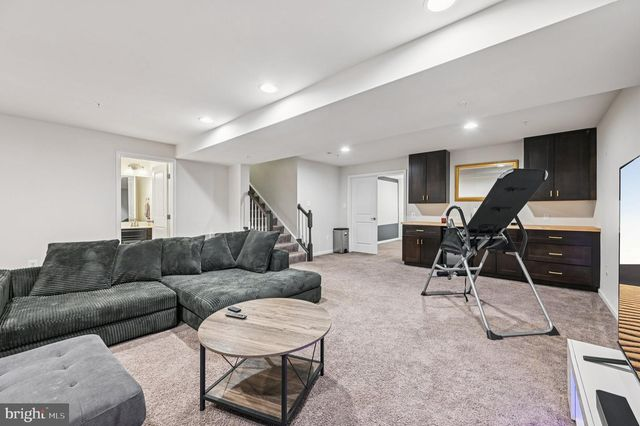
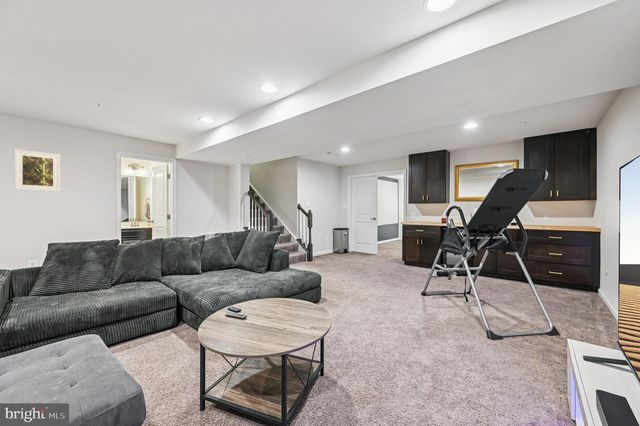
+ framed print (38, 171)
